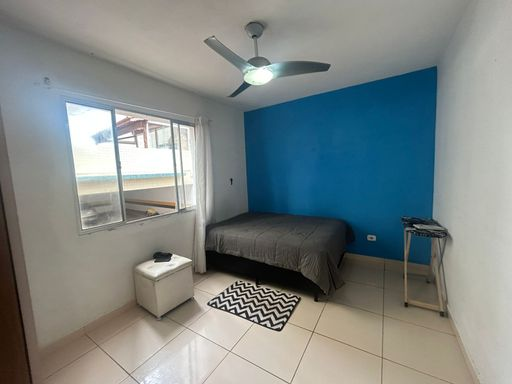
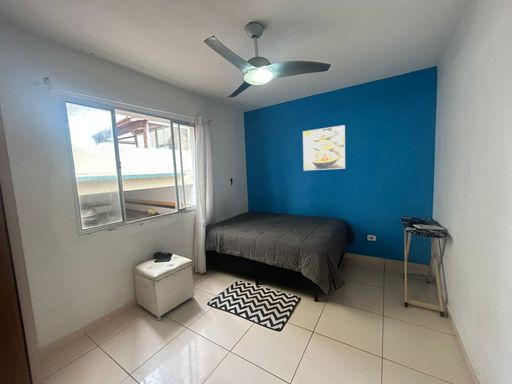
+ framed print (323, 149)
